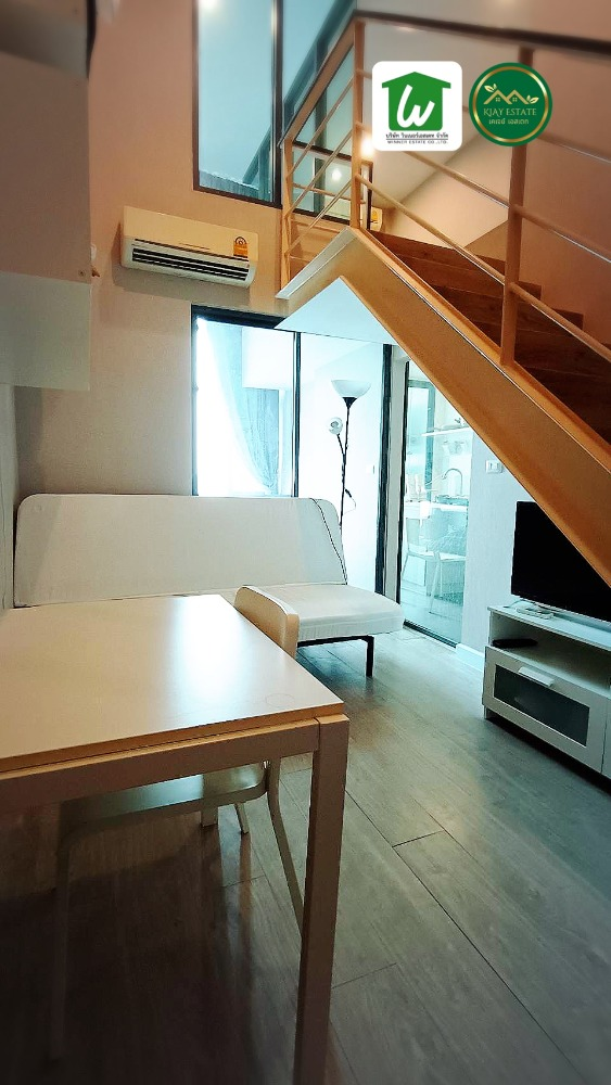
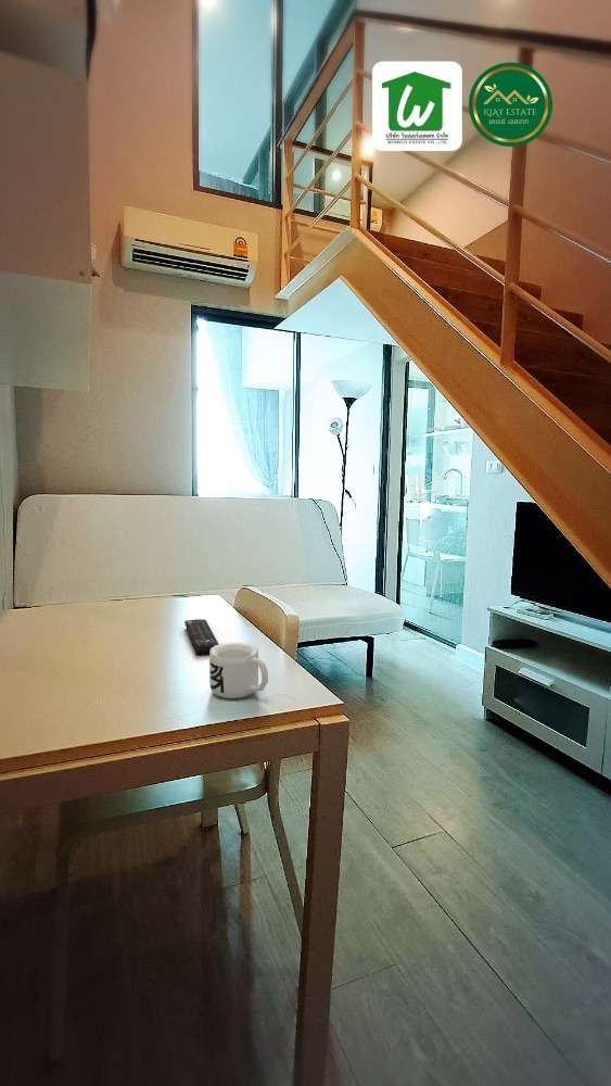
+ remote control (201, 635)
+ mug (241, 672)
